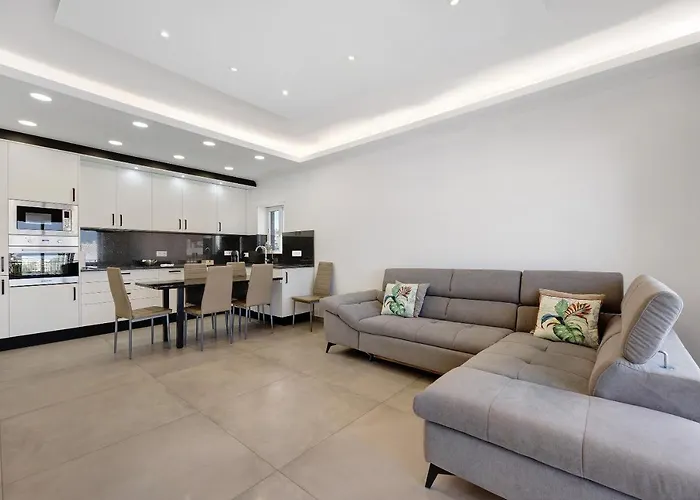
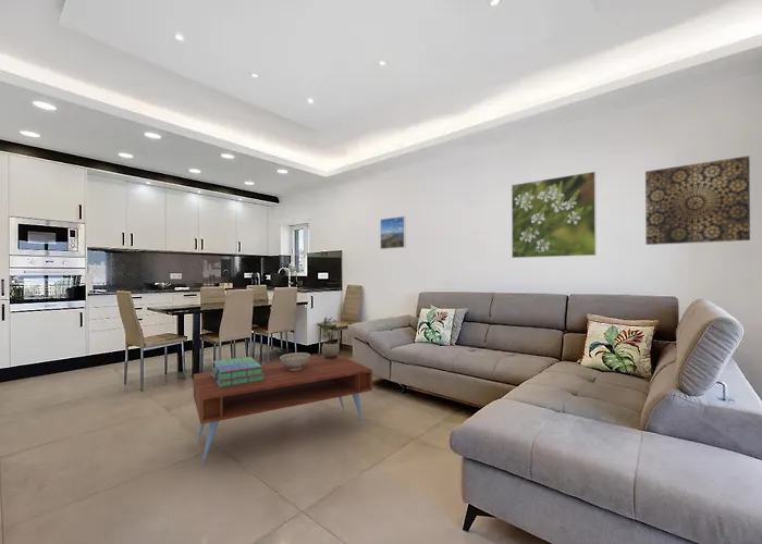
+ decorative bowl (295, 361)
+ stack of books (236, 370)
+ potted plant (329, 337)
+ wall art (693, 203)
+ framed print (551, 218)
+ coffee table (284, 403)
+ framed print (392, 233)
